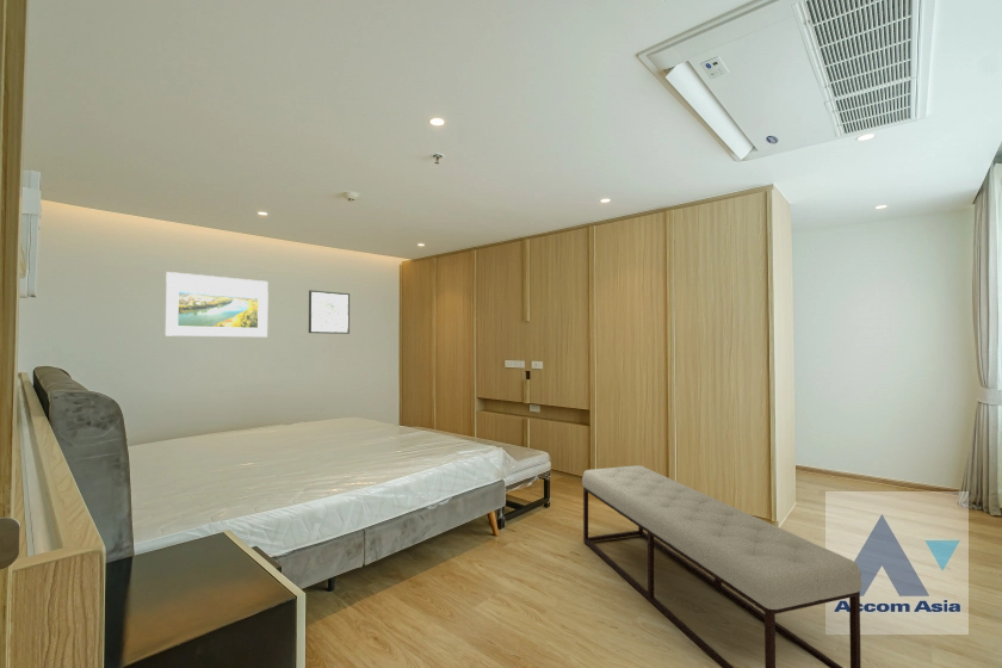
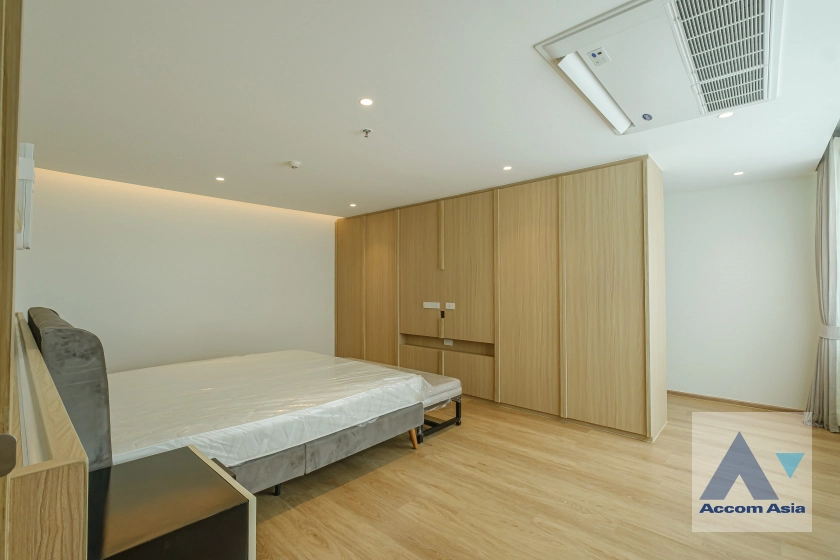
- wall art (329, 313)
- bench (685, 548)
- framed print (219, 307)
